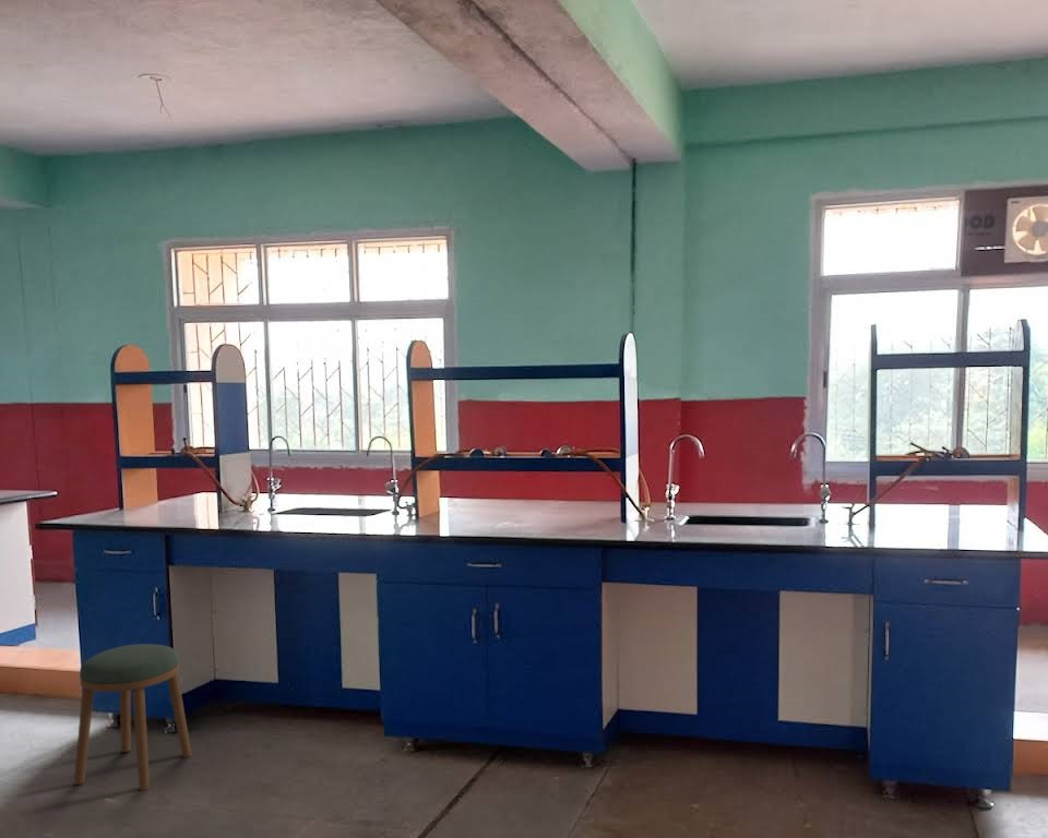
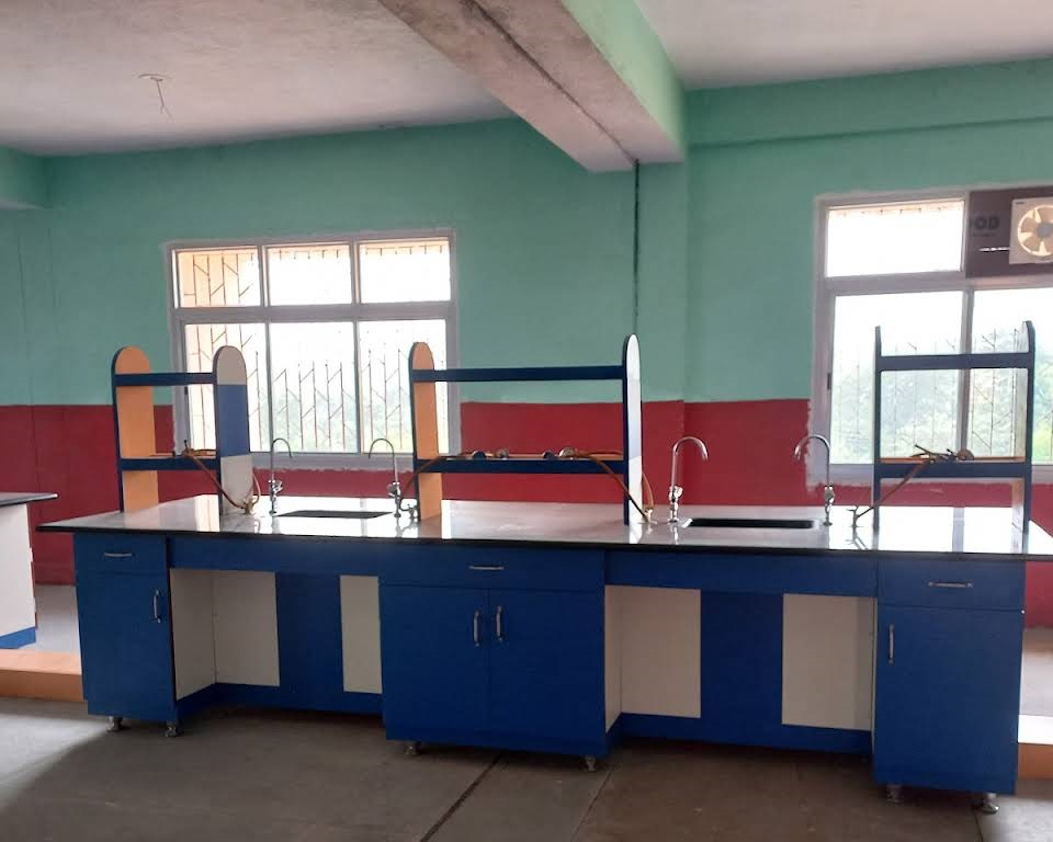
- stool (133, 710)
